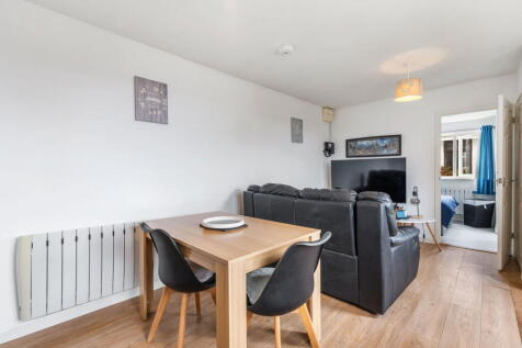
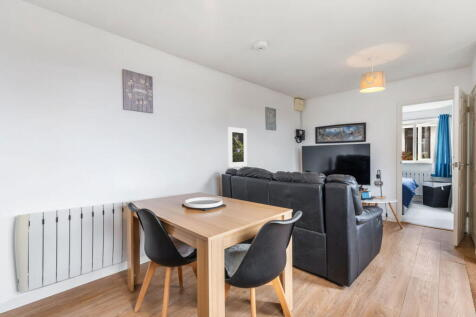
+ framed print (237, 147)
